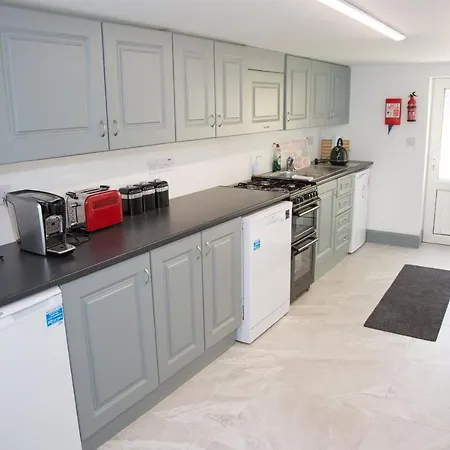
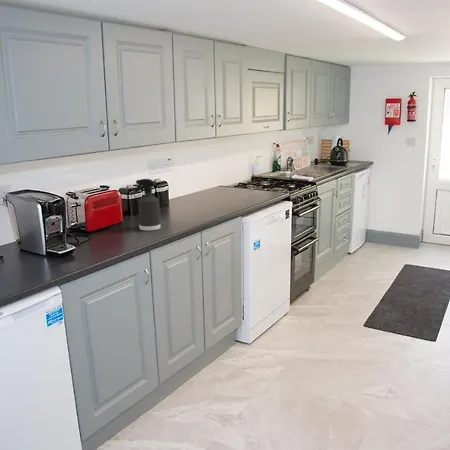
+ spray bottle (147, 203)
